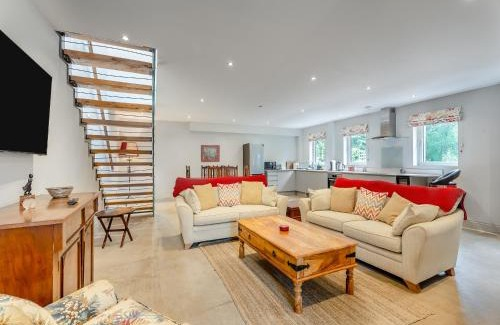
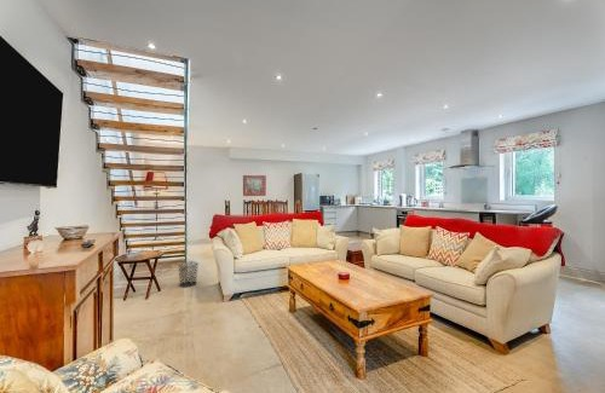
+ waste bin (188, 273)
